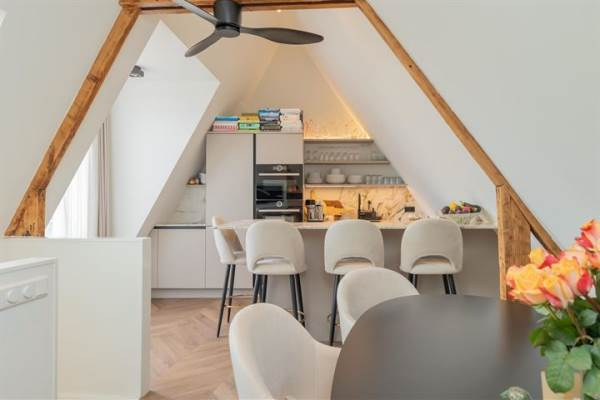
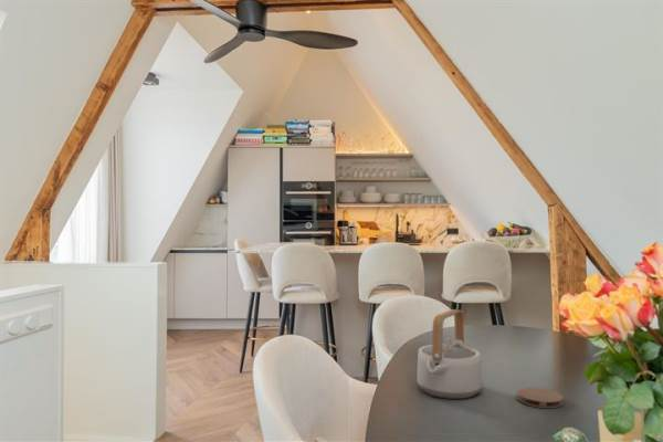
+ teapot (446, 351)
+ coaster (539, 397)
